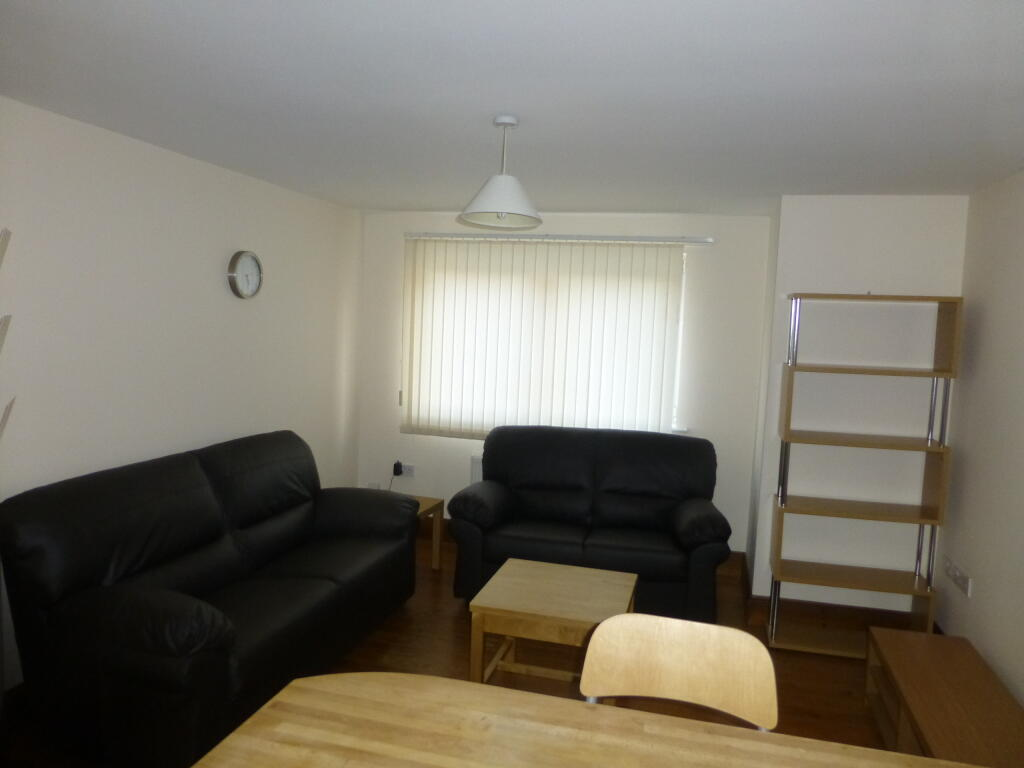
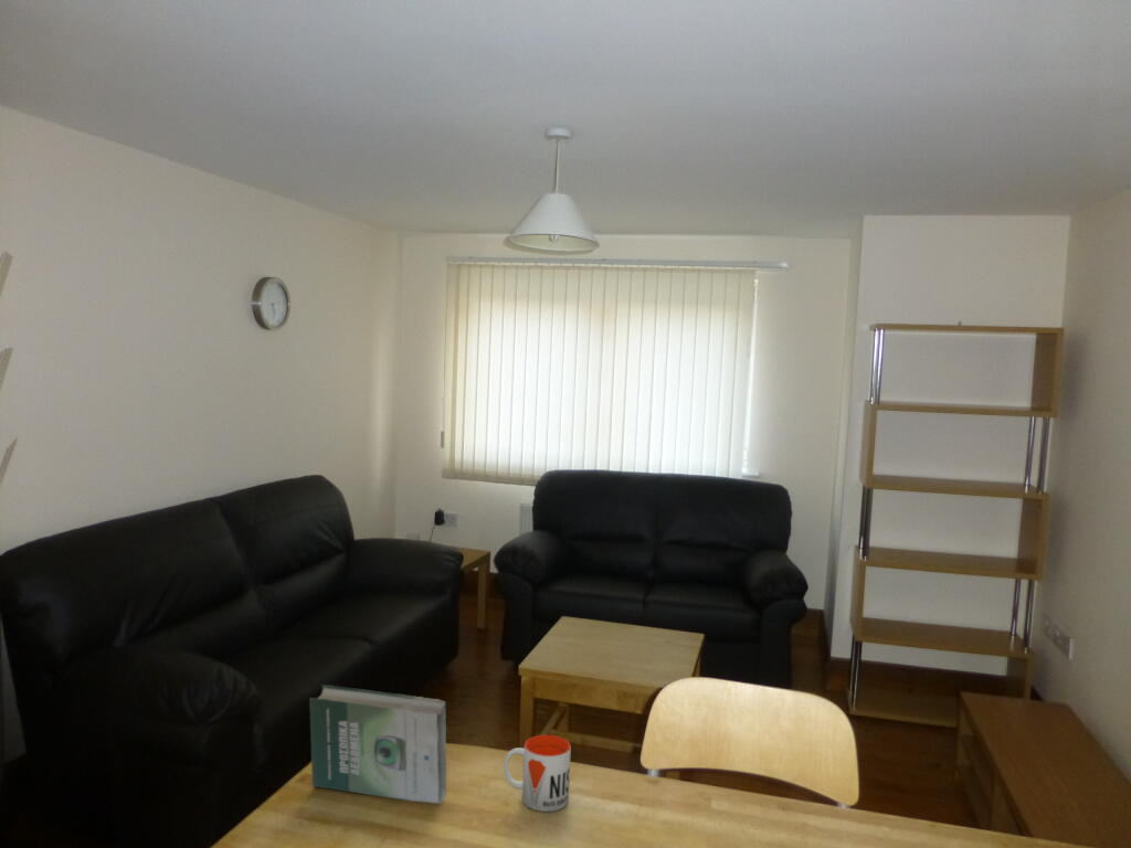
+ book (378, 744)
+ mug (536, 771)
